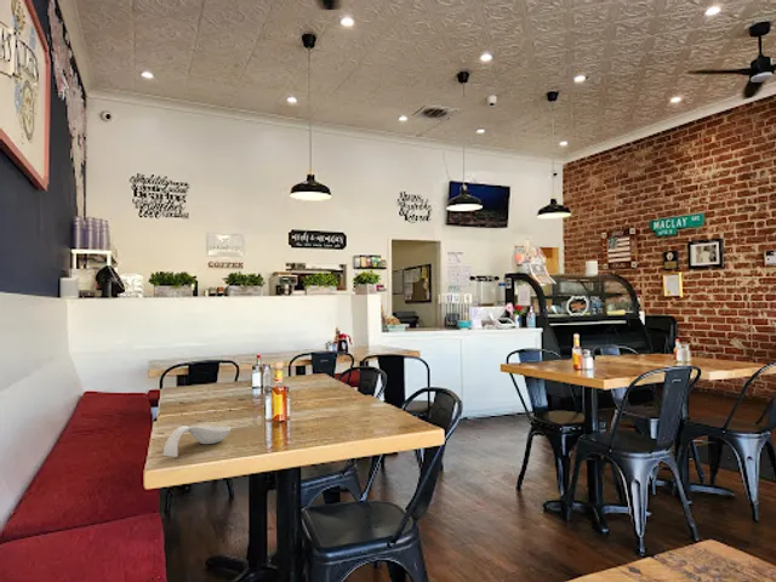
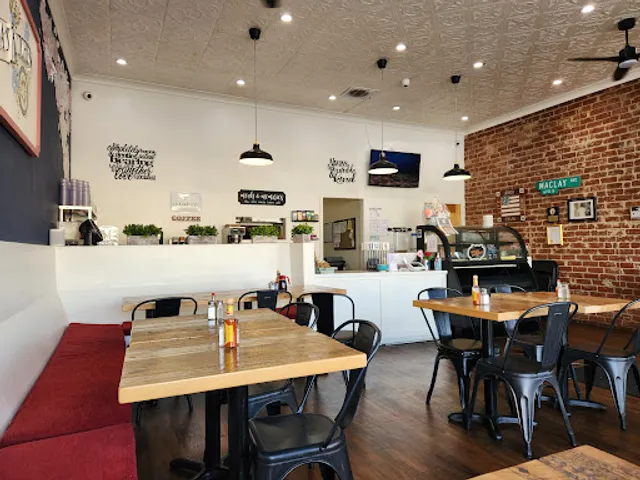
- spoon rest (198, 434)
